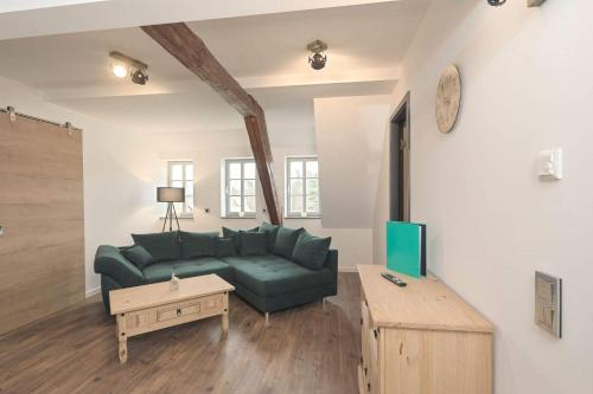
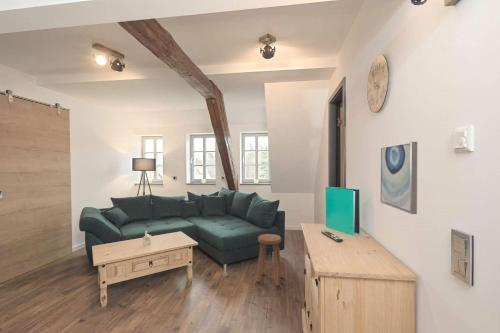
+ stool (273, 258)
+ wall art (396, 176)
